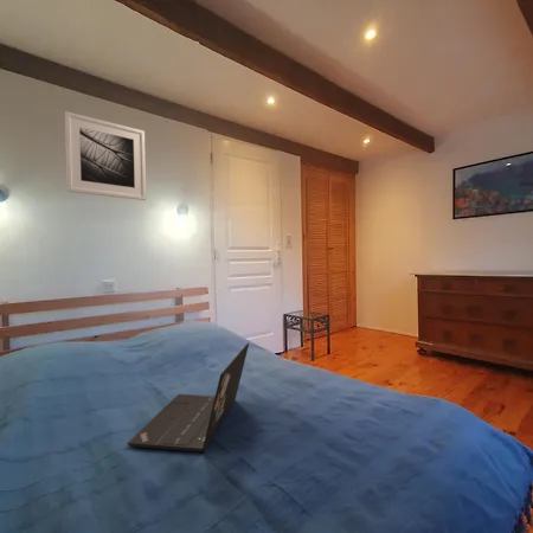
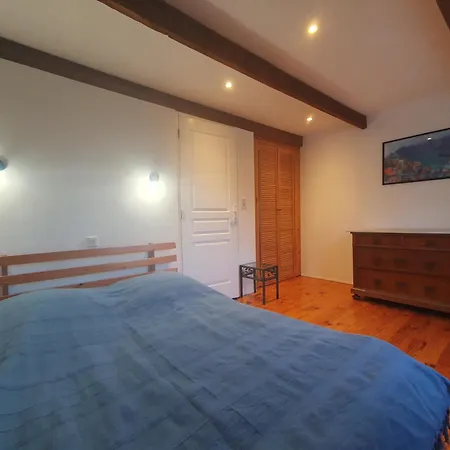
- laptop (193, 394)
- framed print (108, 159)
